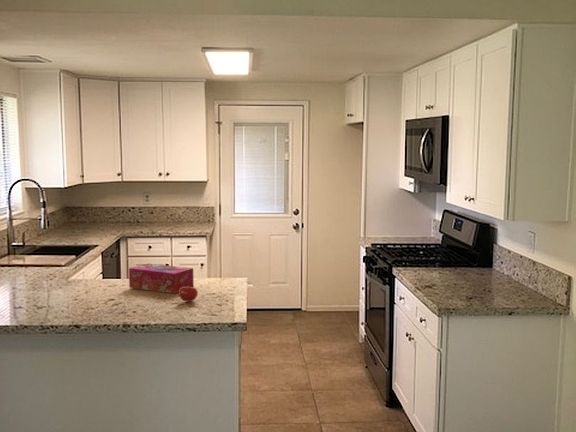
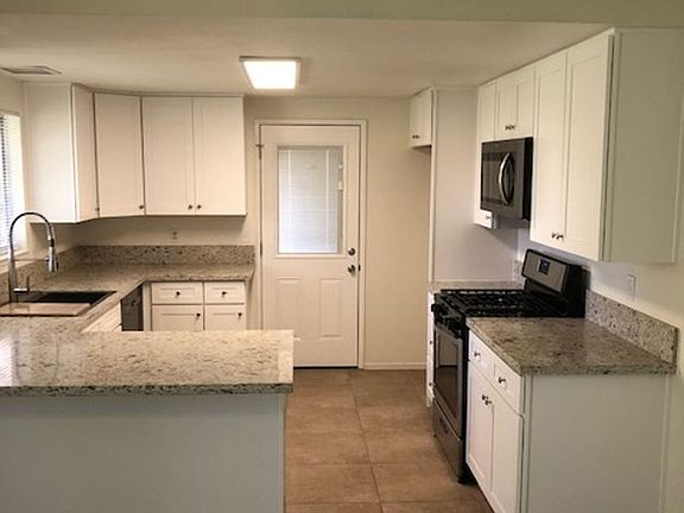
- fruit (188, 293)
- tissue box (161, 277)
